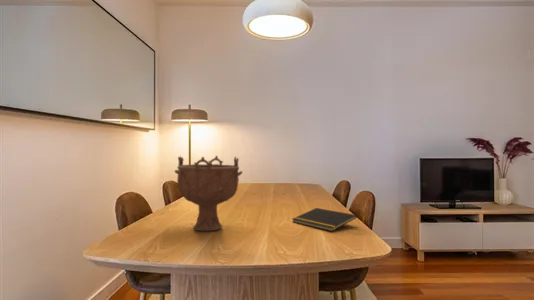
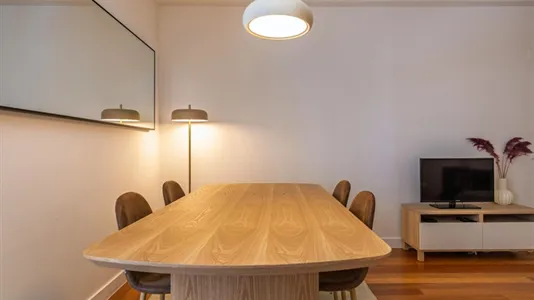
- notepad (323, 218)
- decorative bowl (208, 192)
